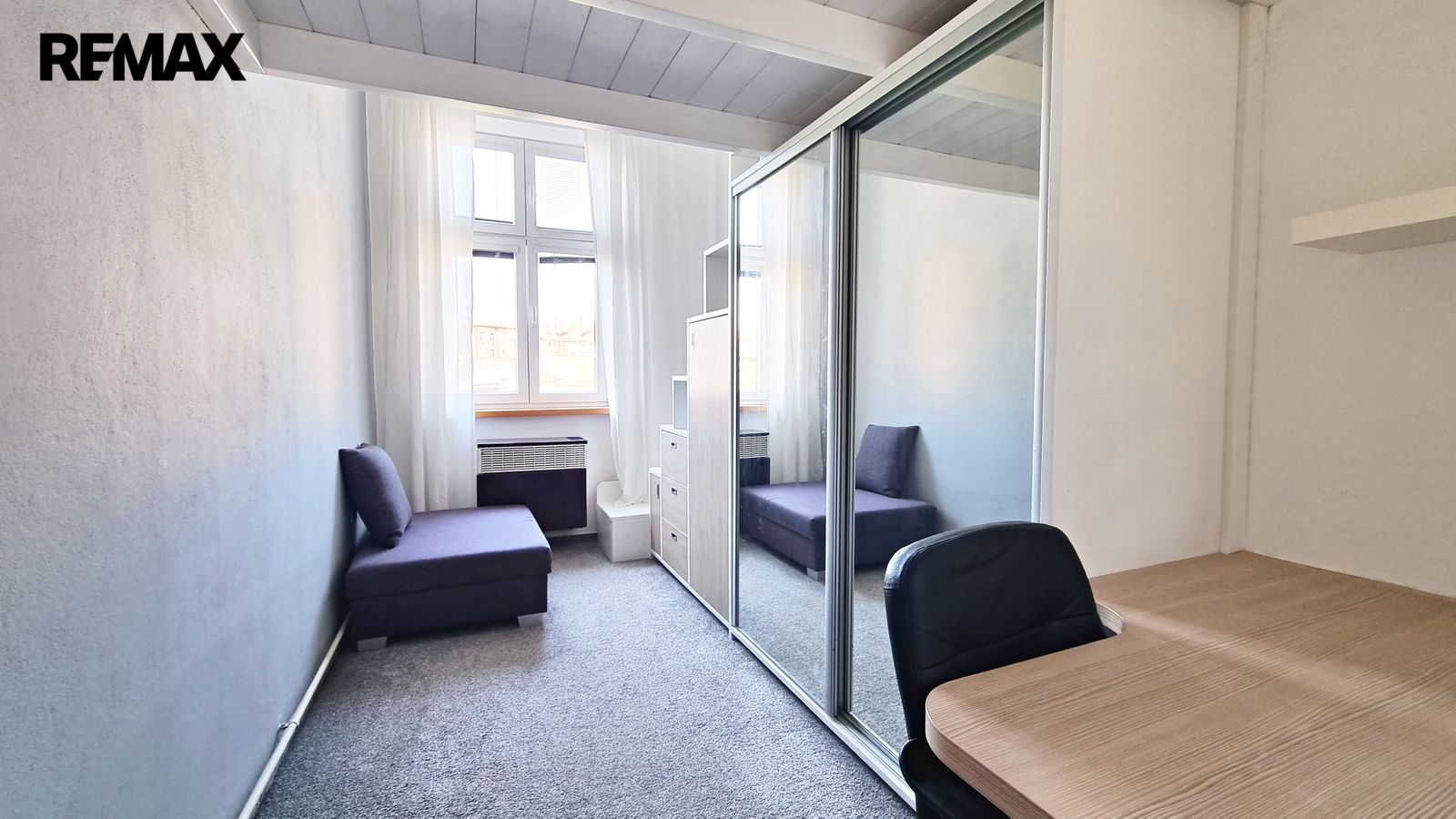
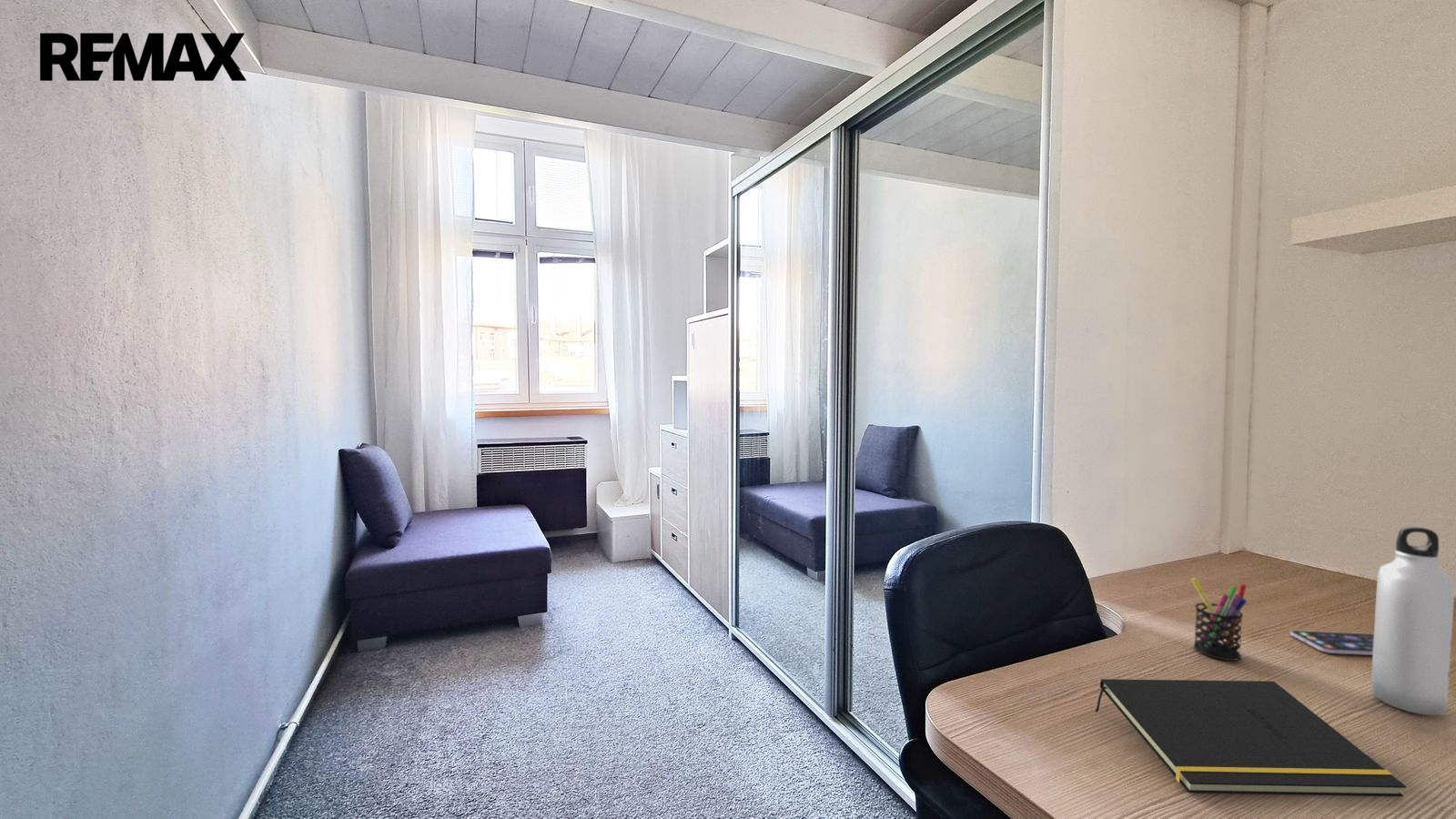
+ notepad (1235, 731)
+ water bottle (1412, 616)
+ pen holder (1223, 615)
+ smartphone (1353, 642)
